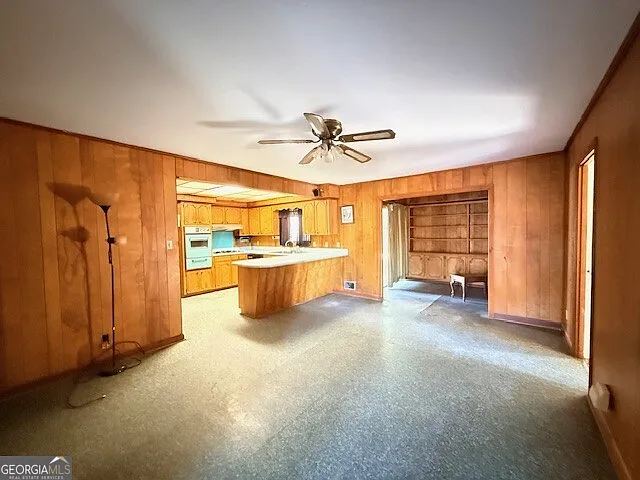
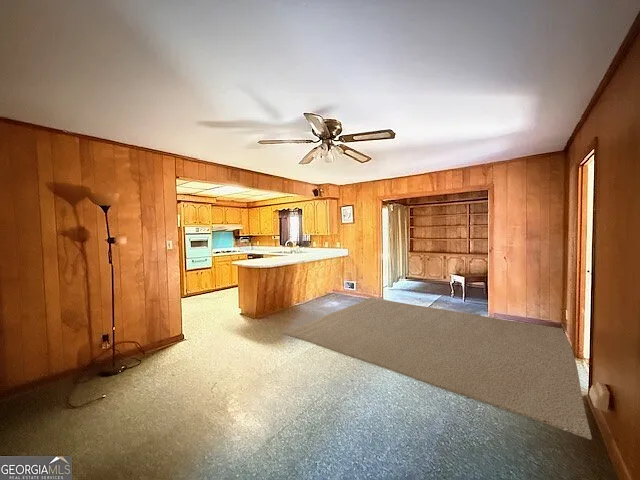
+ rug (424, 332)
